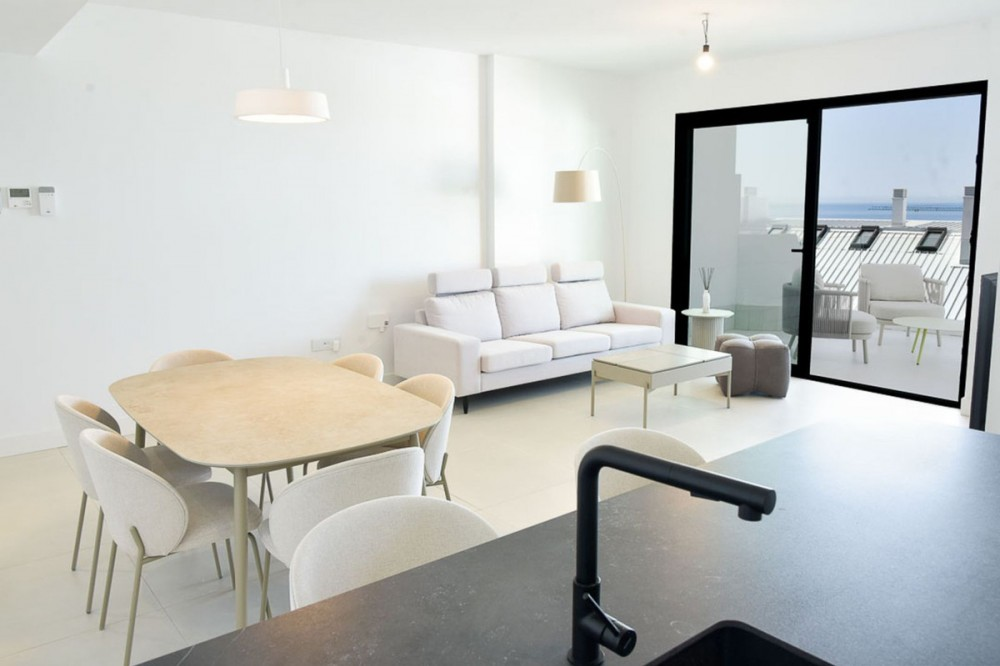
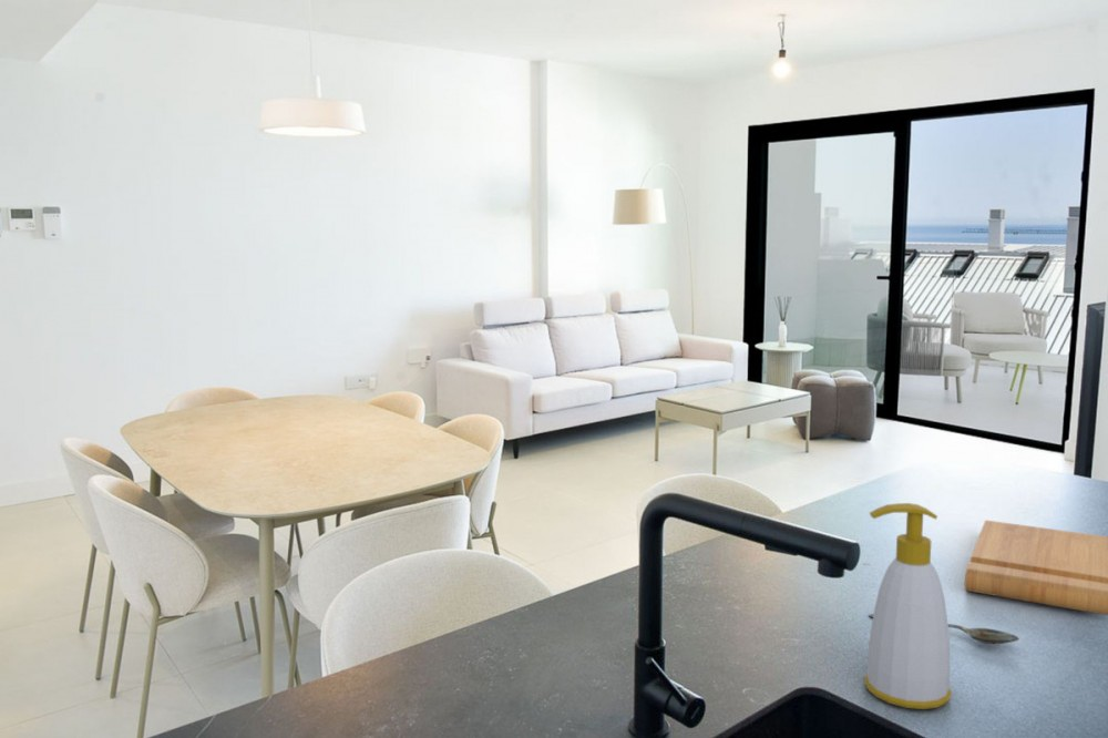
+ cutting board (1040, 562)
+ soap bottle (910, 599)
+ spoon (947, 624)
